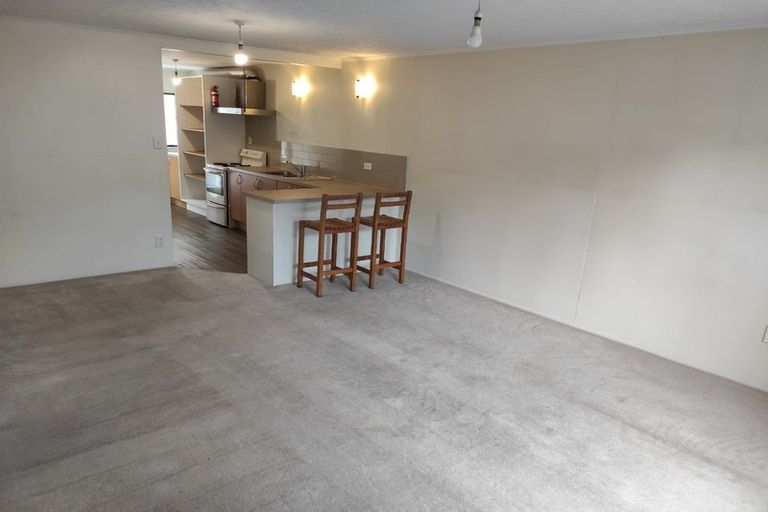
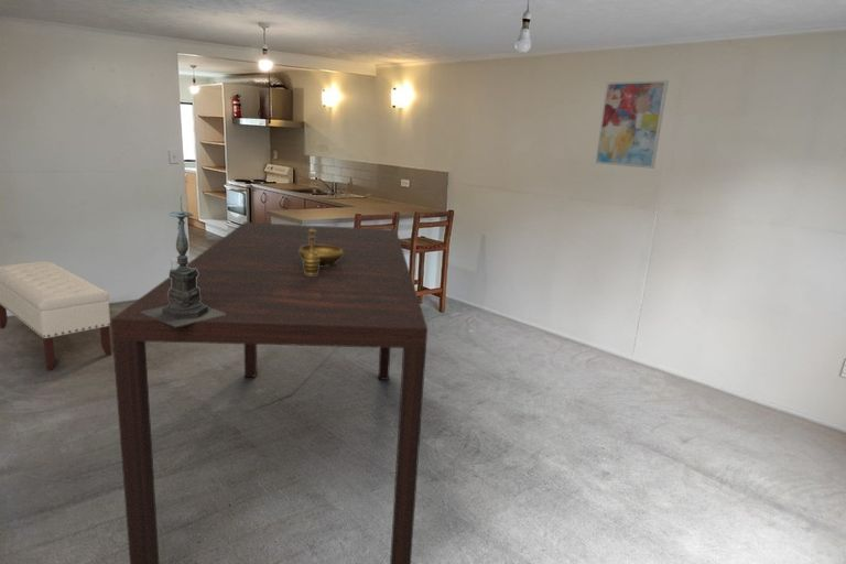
+ decorative bowl (317, 245)
+ dining table (304, 345)
+ wall art (629, 124)
+ bench (50, 310)
+ candle holder (181, 254)
